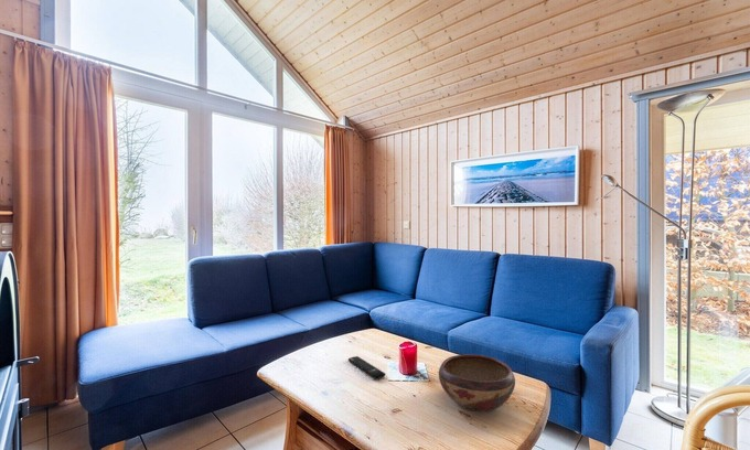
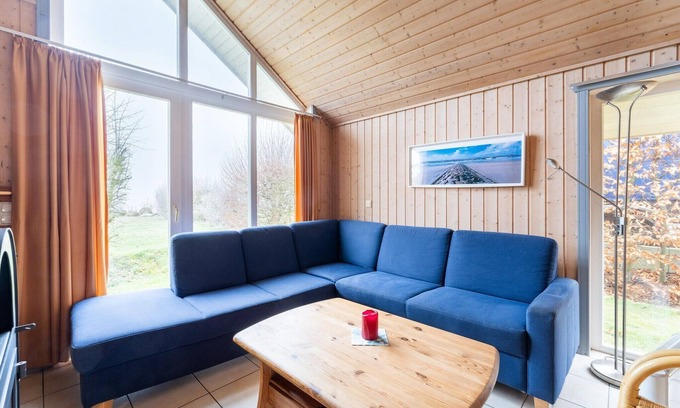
- decorative bowl (475, 383)
- remote control (365, 366)
